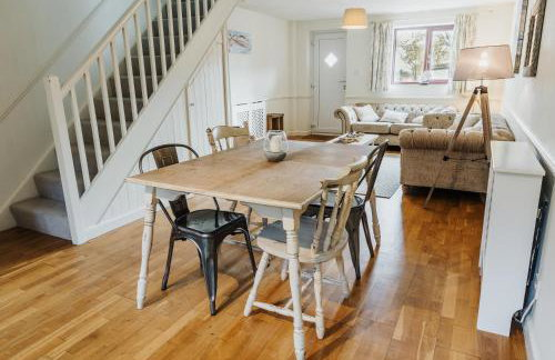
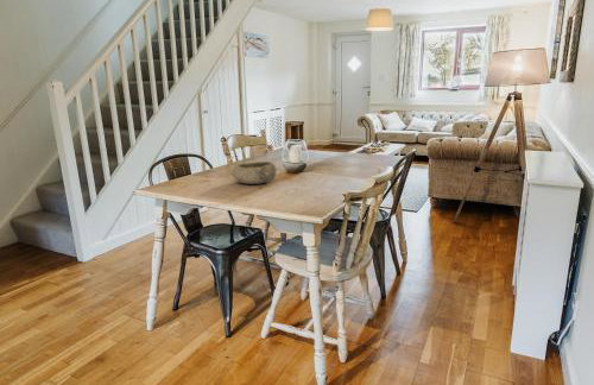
+ bowl (254, 172)
